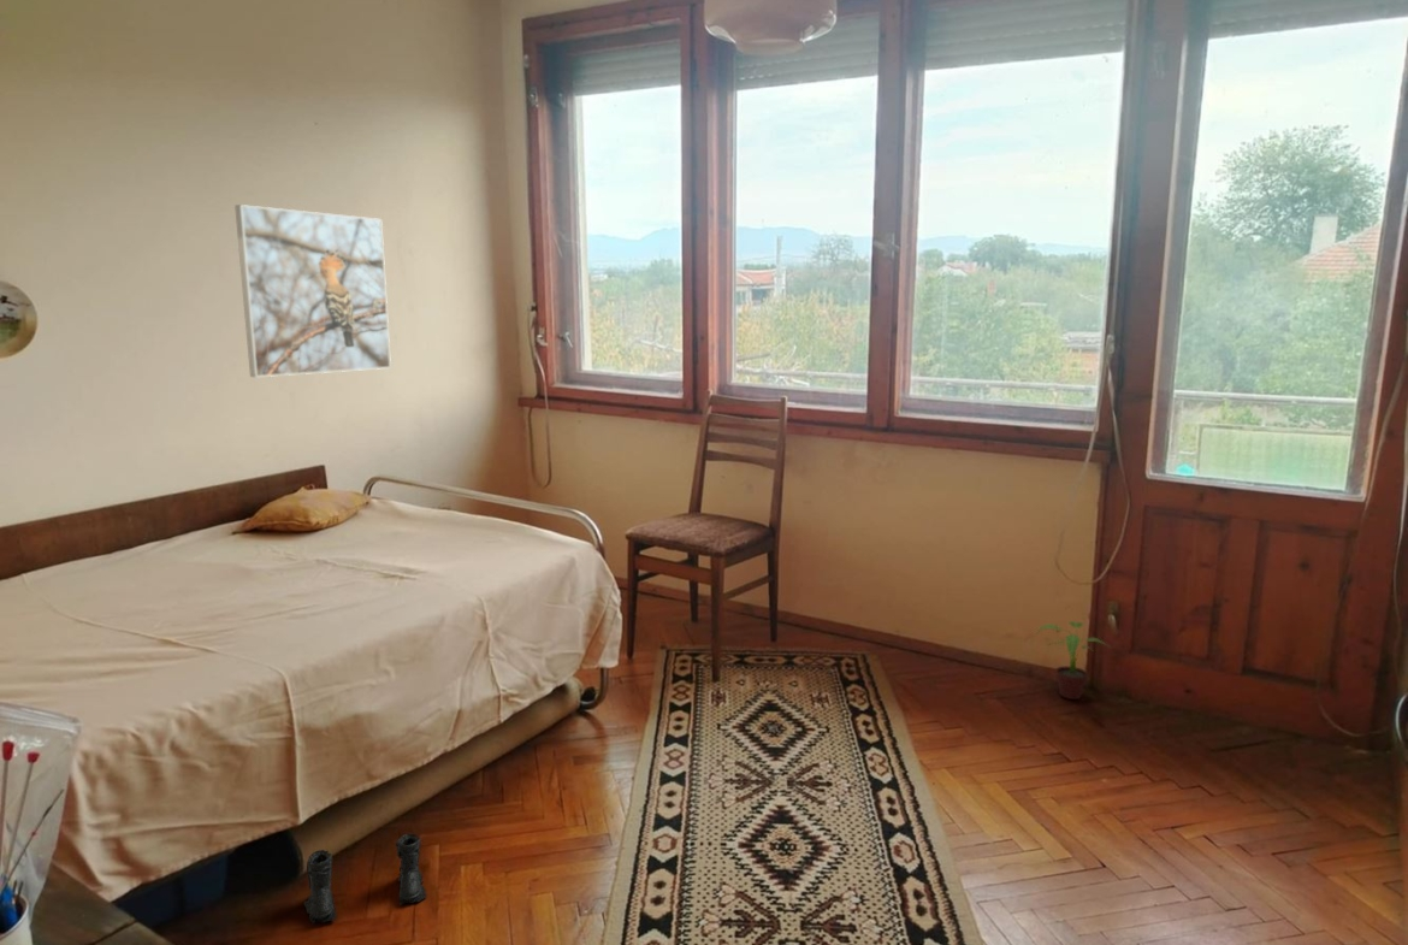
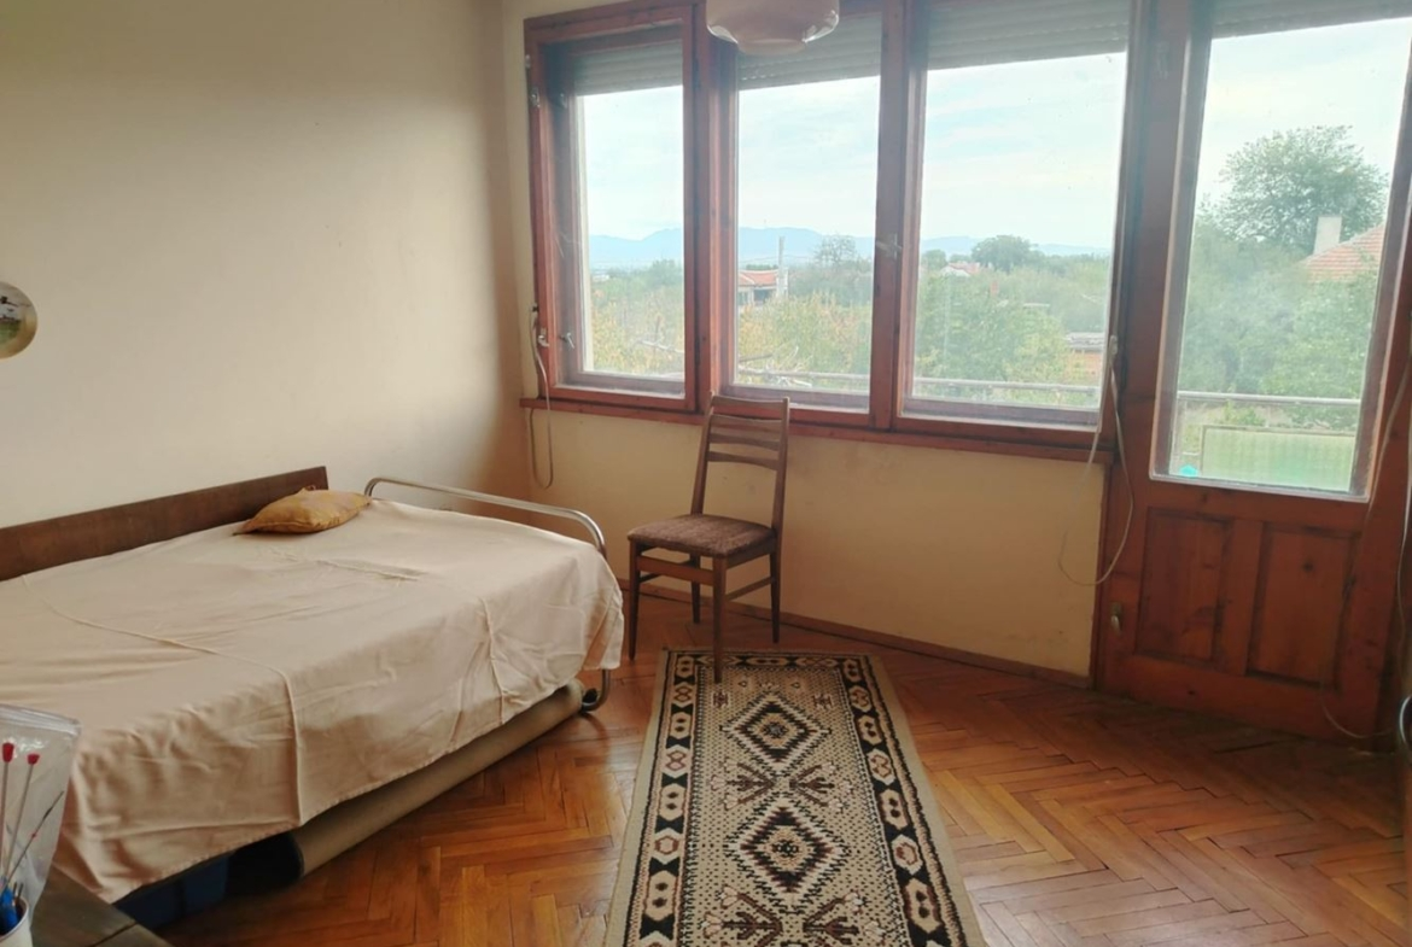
- potted plant (1071, 661)
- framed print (319, 293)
- boots (331, 874)
